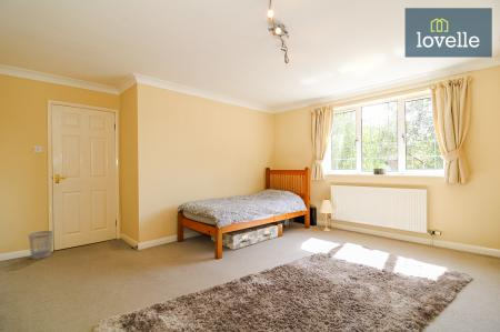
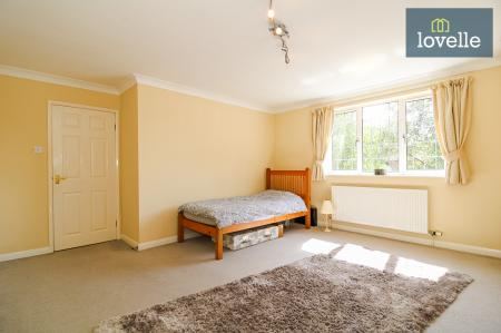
- wastebasket (41, 244)
